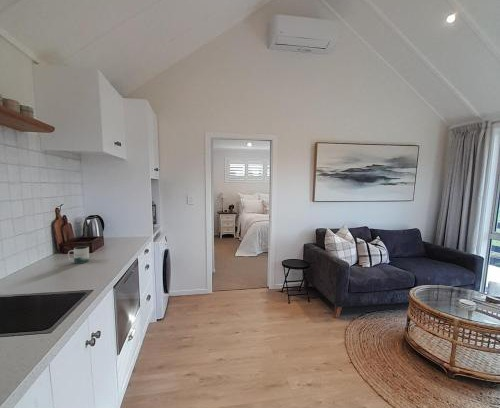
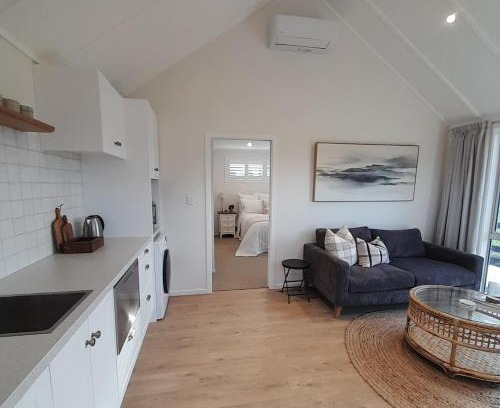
- mug (78, 254)
